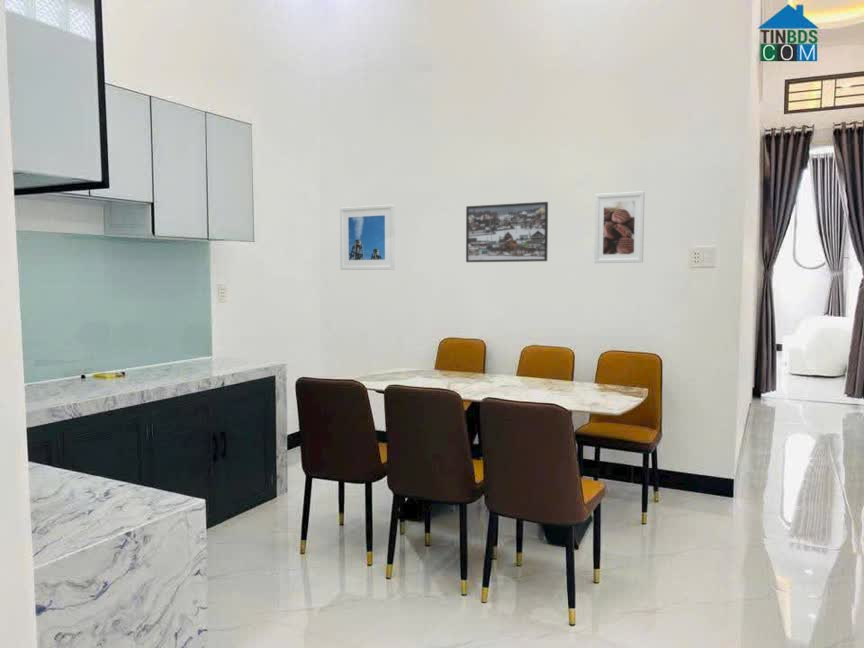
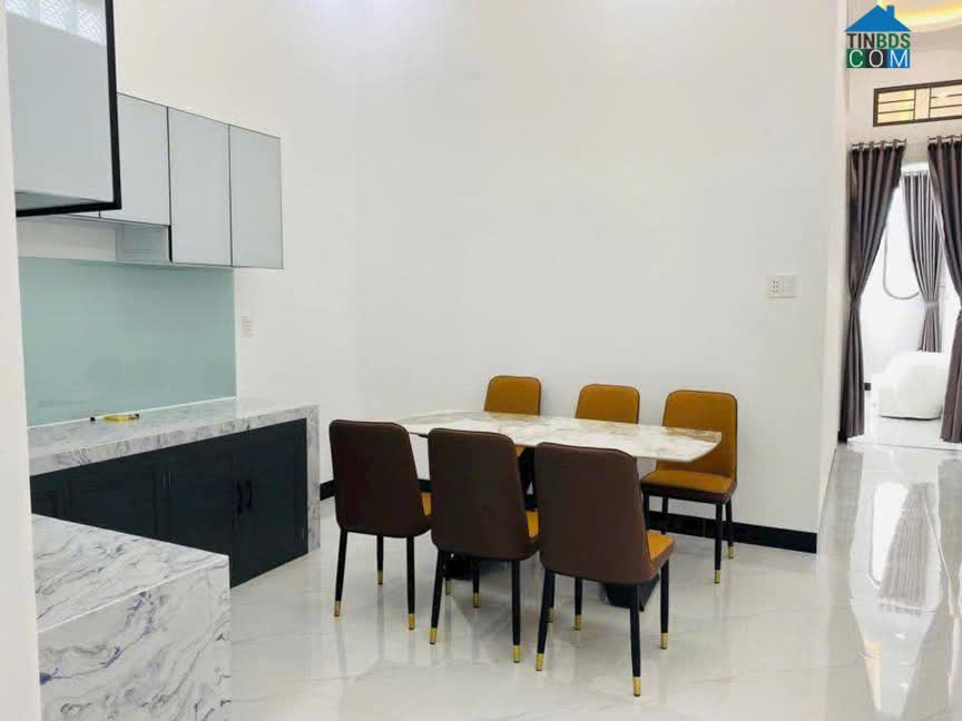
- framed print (366, 238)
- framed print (618, 227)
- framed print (505, 233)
